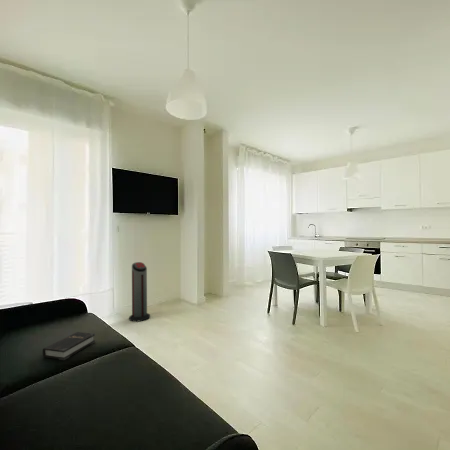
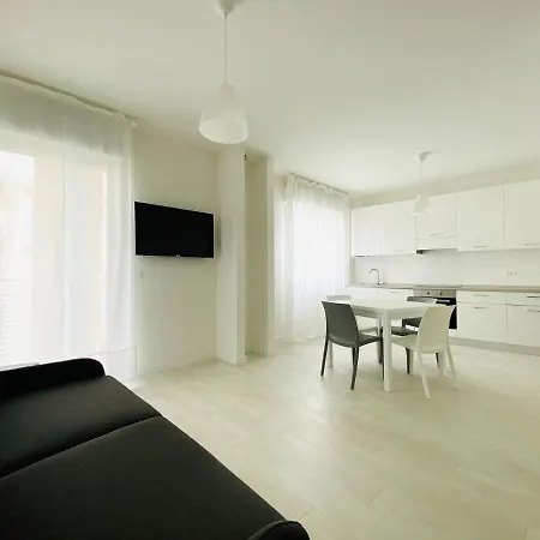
- air purifier (139, 290)
- hardback book (70, 344)
